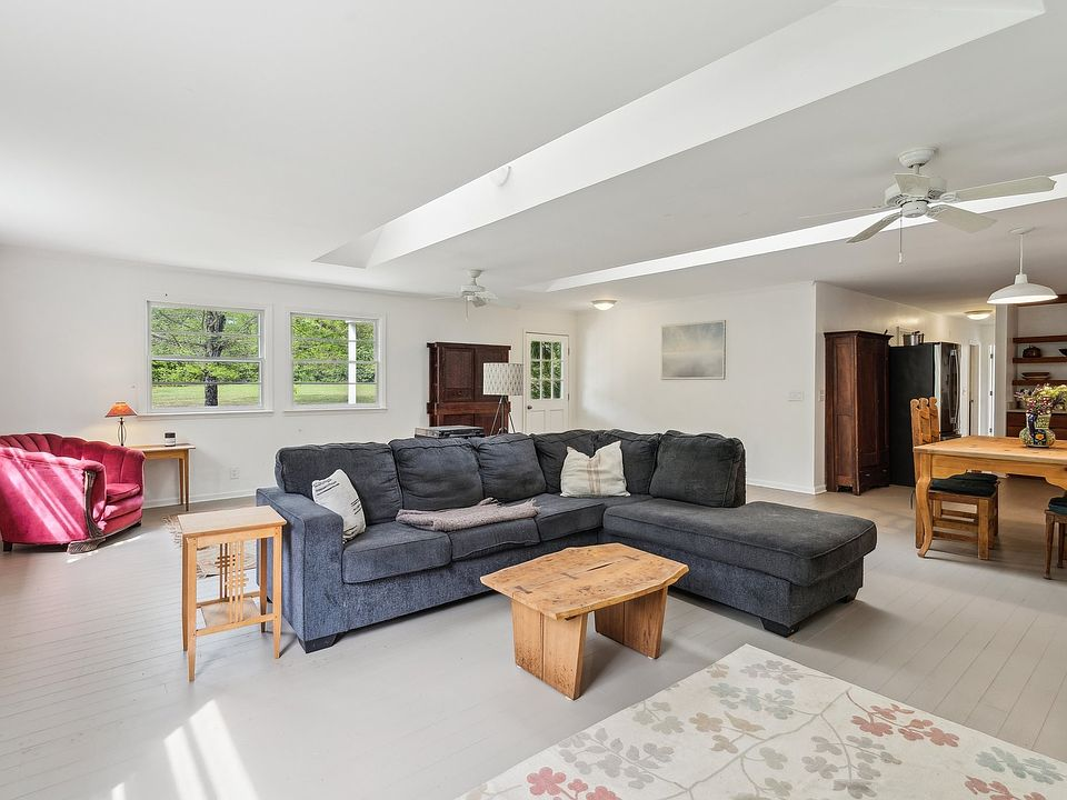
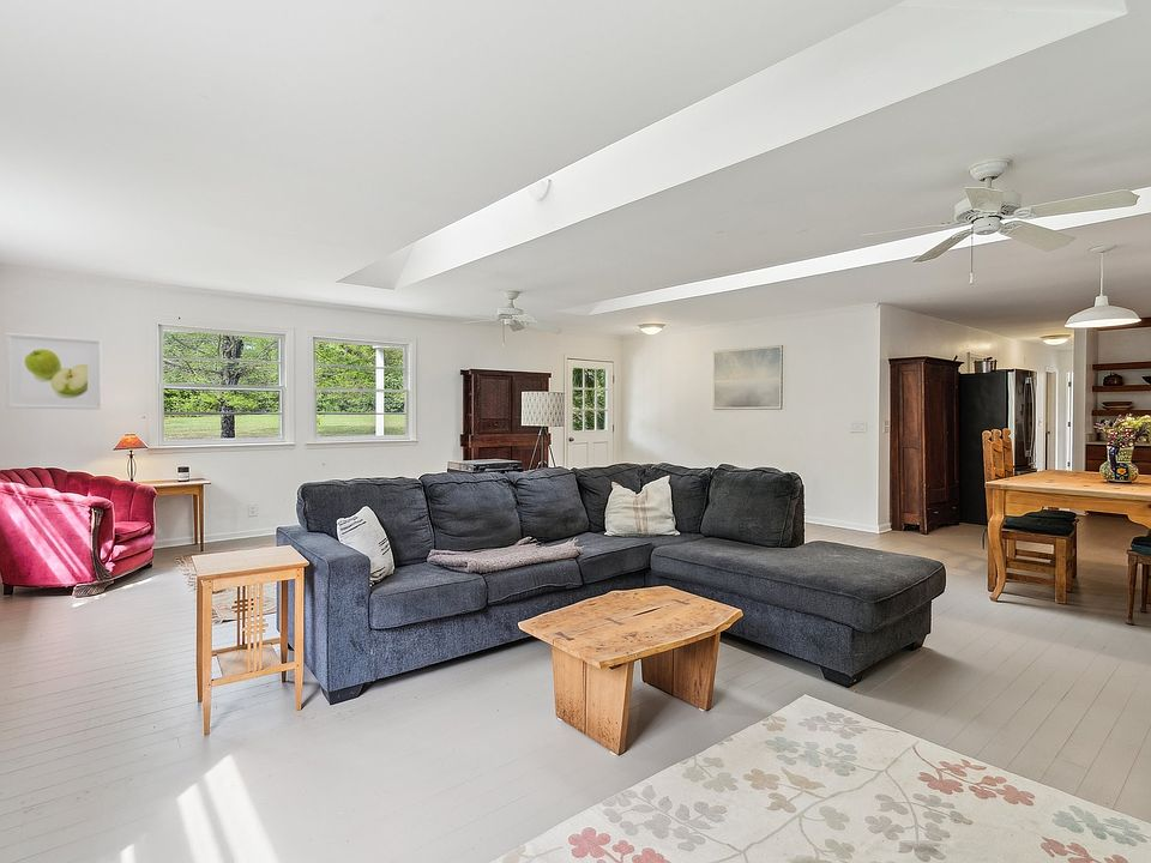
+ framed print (55, 372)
